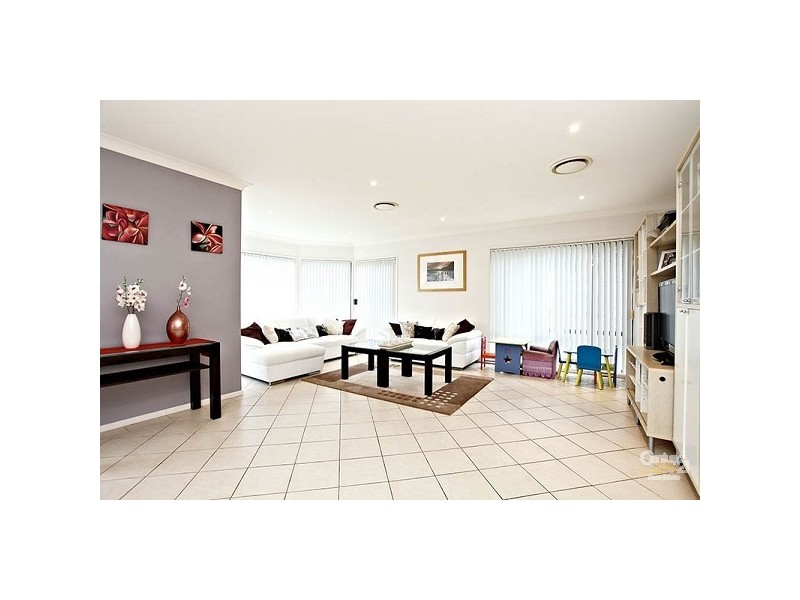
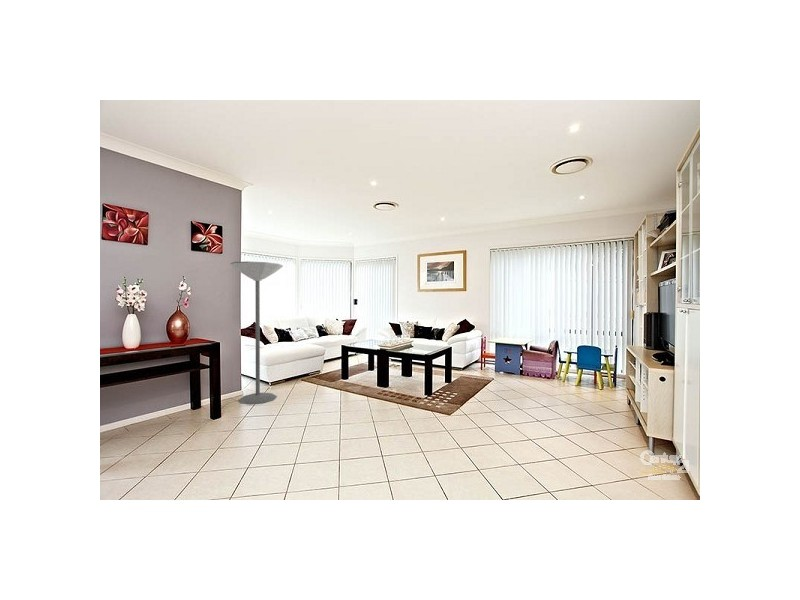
+ floor lamp (257, 331)
